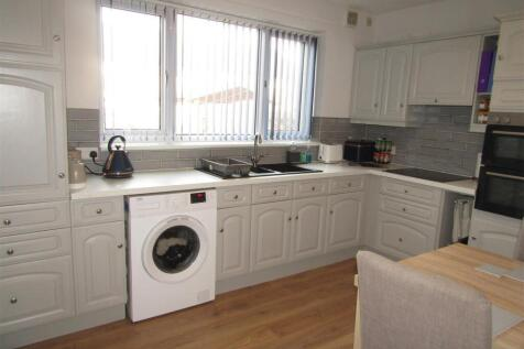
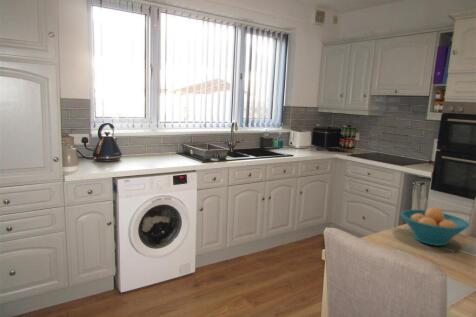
+ fruit bowl (432, 224)
